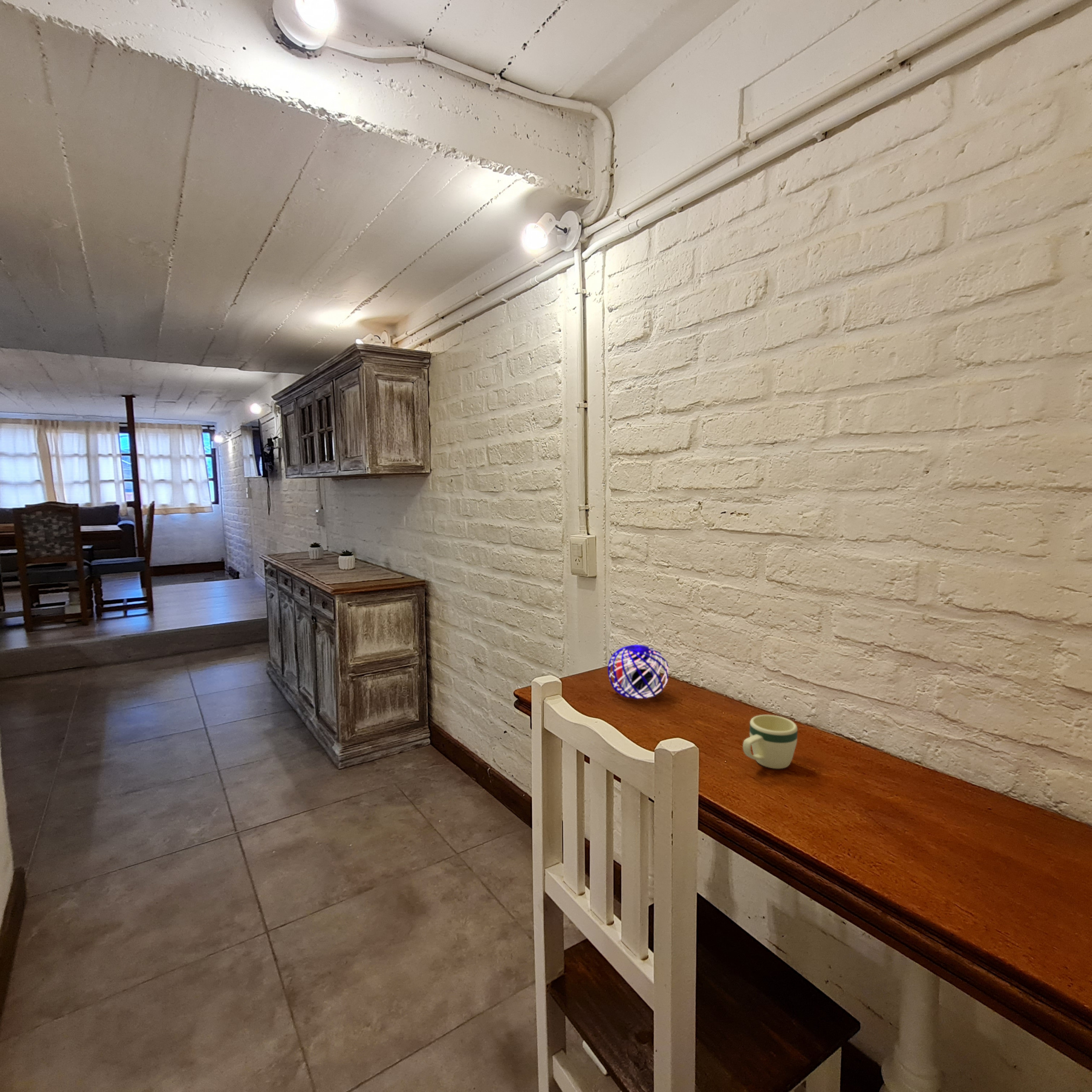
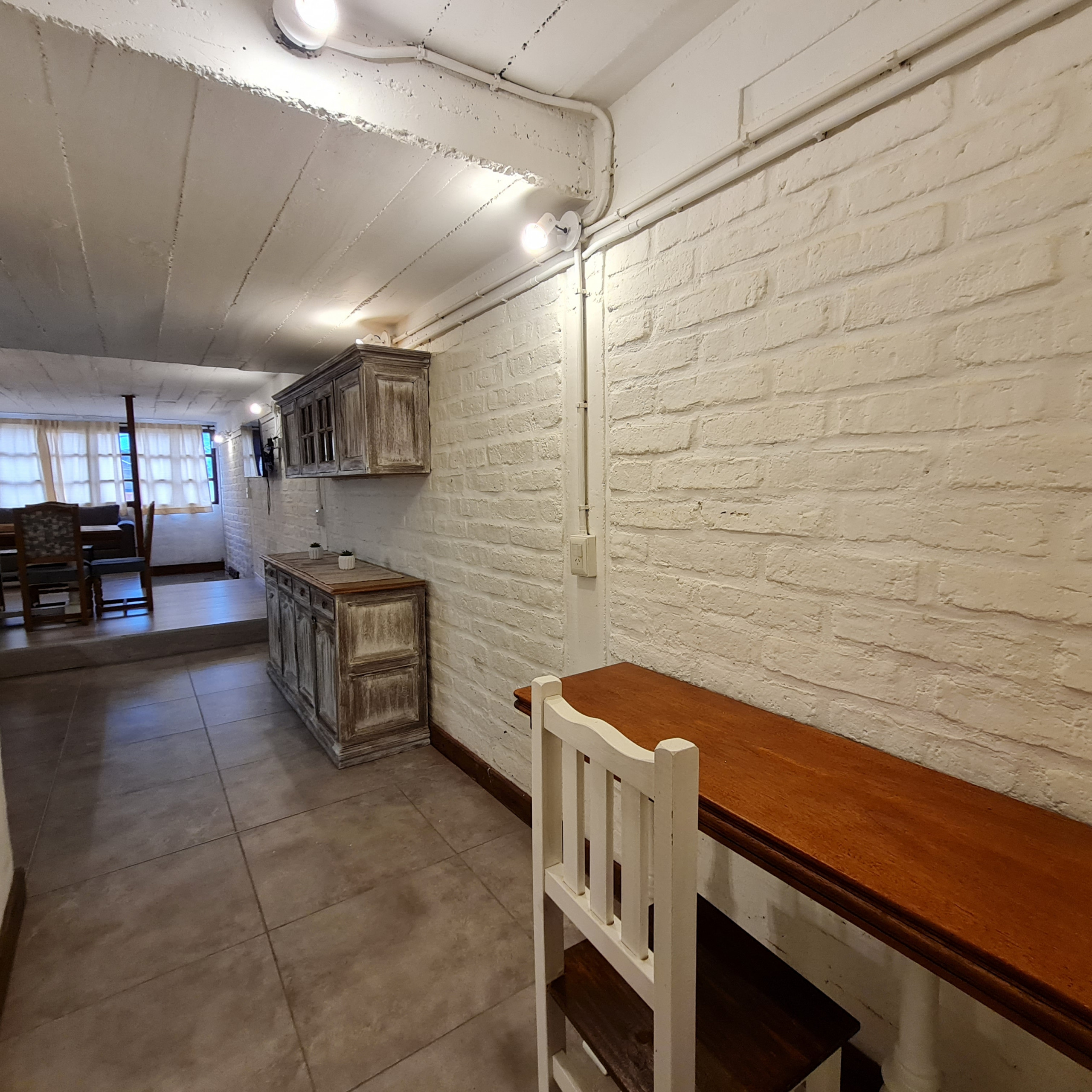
- decorative orb (638, 671)
- mug (767, 744)
